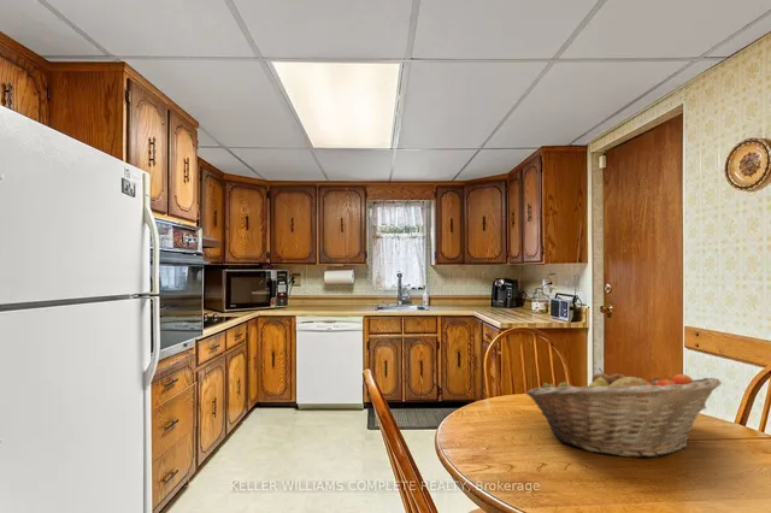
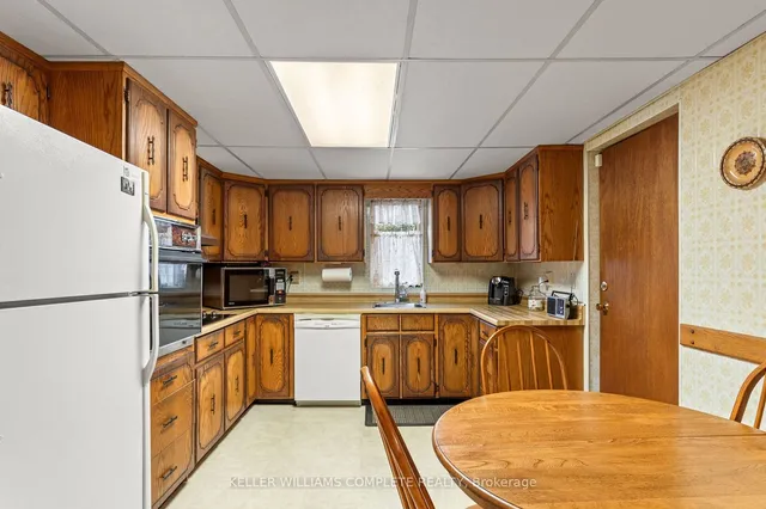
- fruit basket (618, 401)
